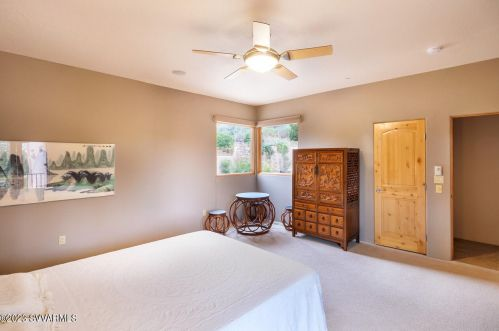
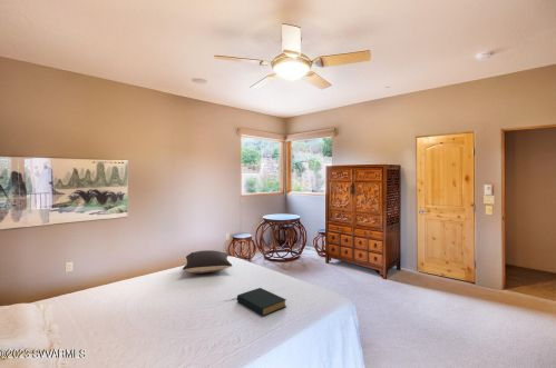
+ pillow (207, 260)
+ hardback book (261, 300)
